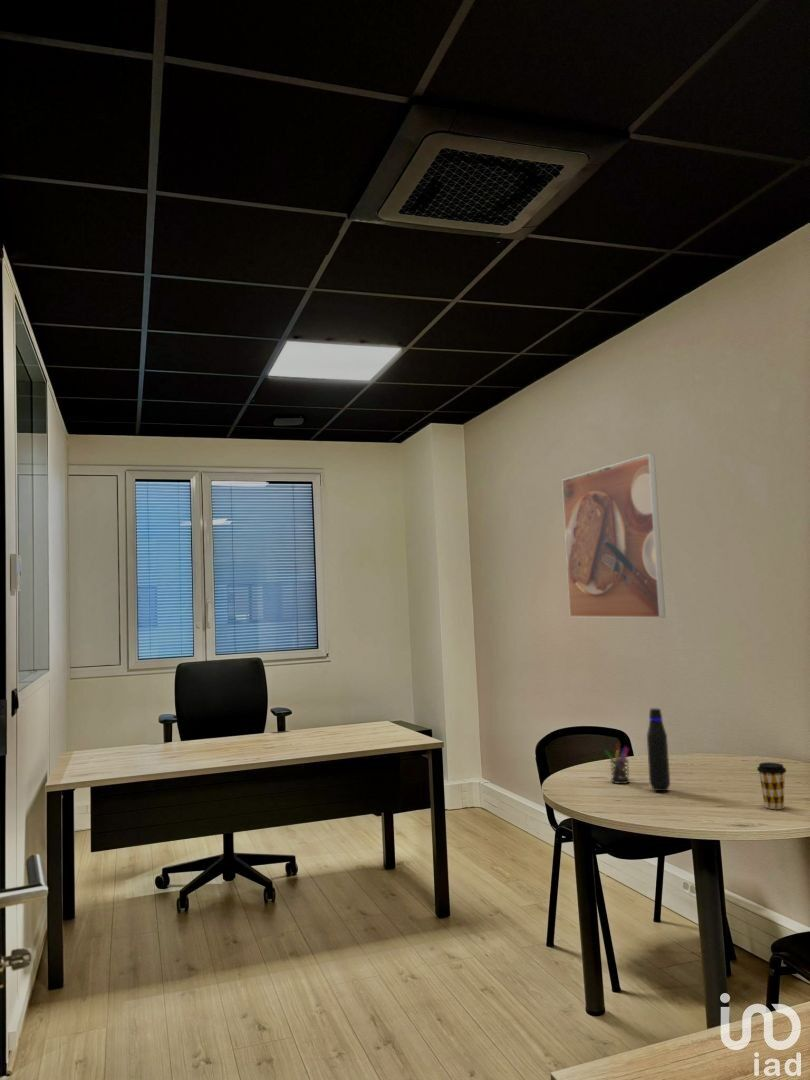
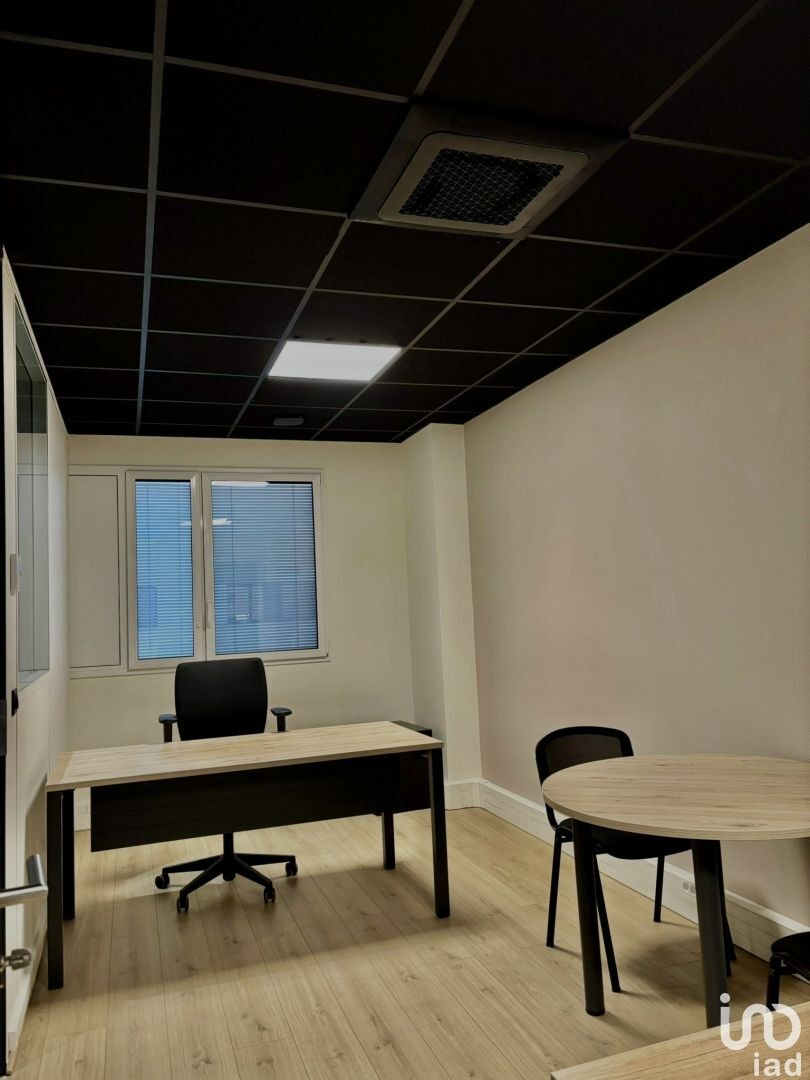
- pen holder (617, 762)
- water bottle (657, 749)
- coffee cup (772, 785)
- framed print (608, 542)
